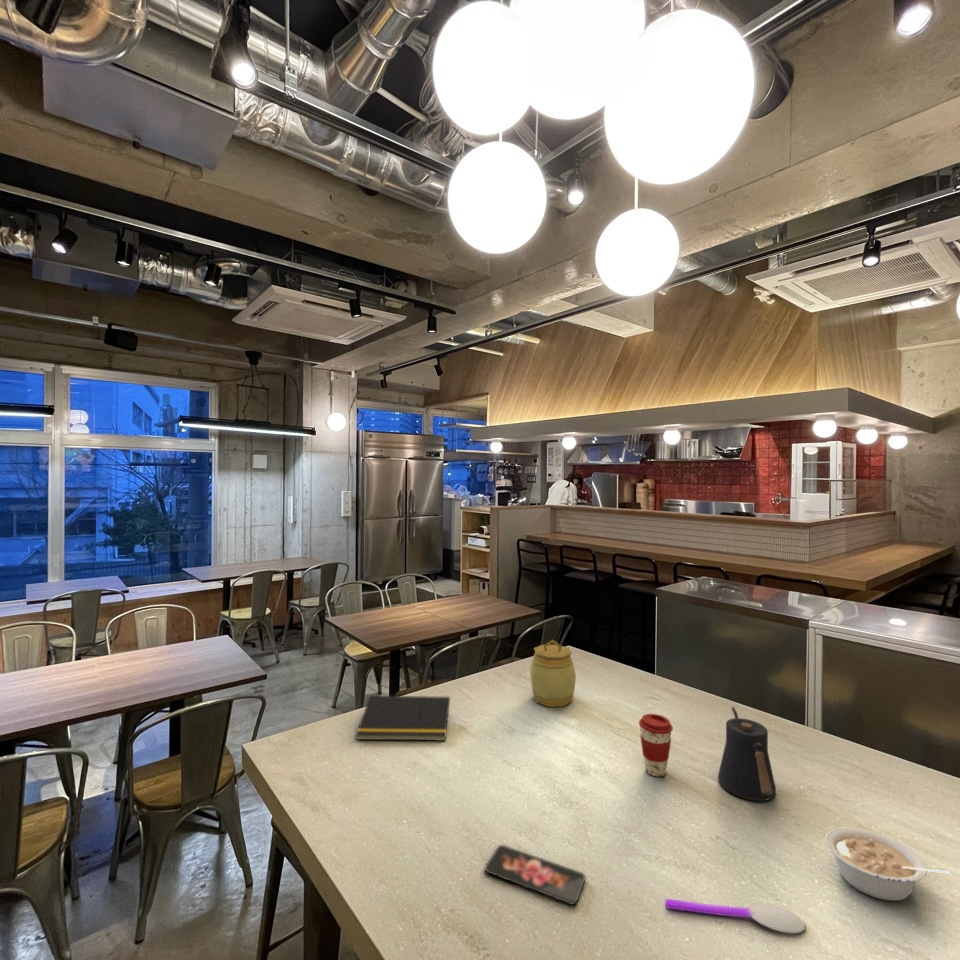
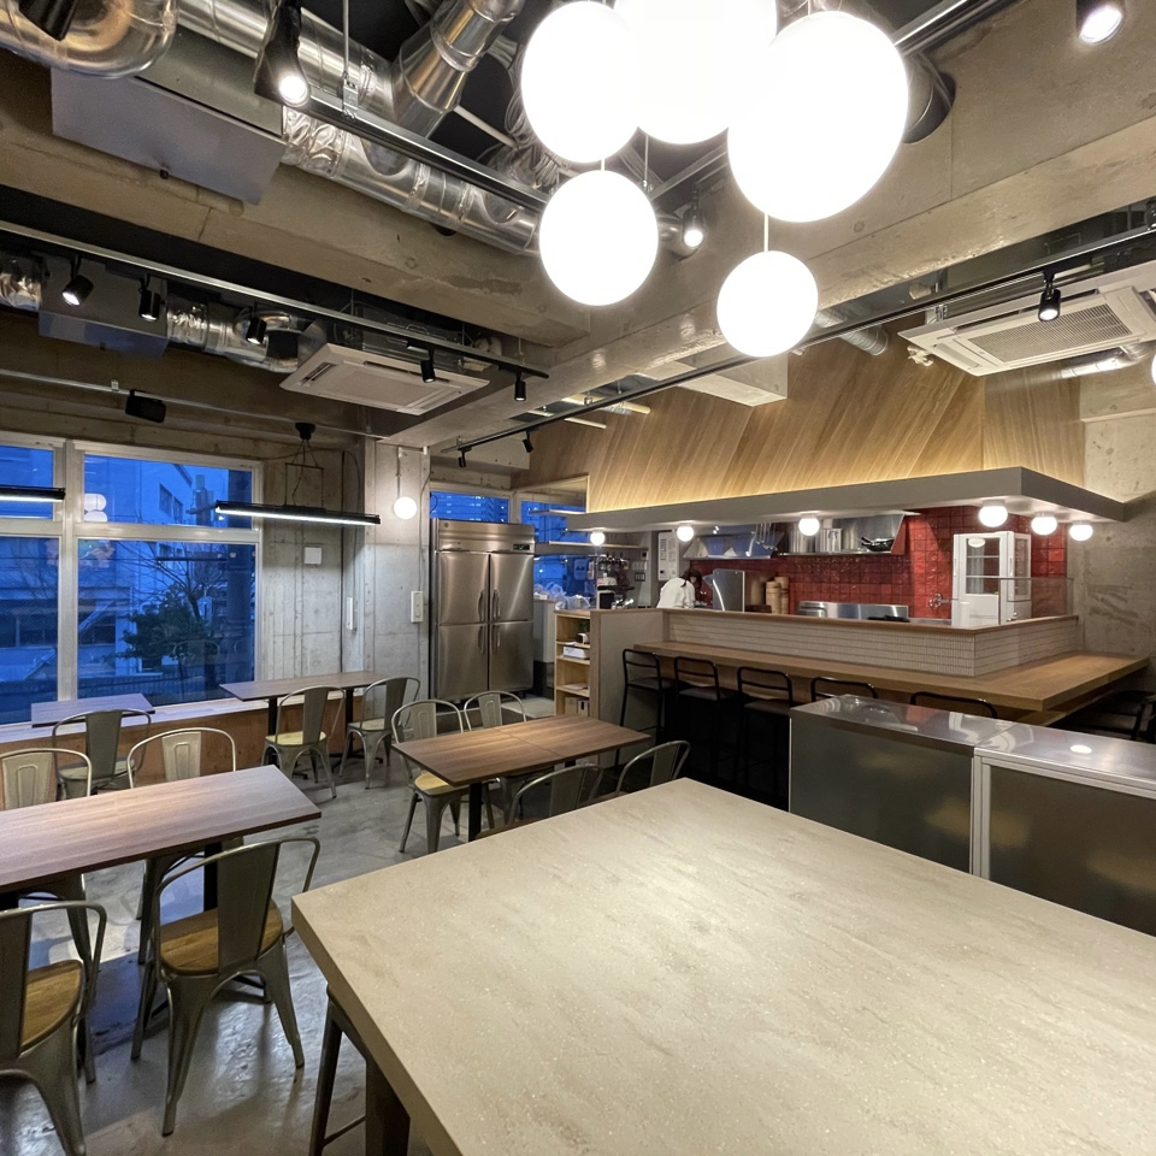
- smartphone (534, 872)
- notepad (405, 716)
- legume (877, 863)
- kettle (747, 757)
- coffee cup (655, 745)
- jar (552, 669)
- spoon (733, 911)
